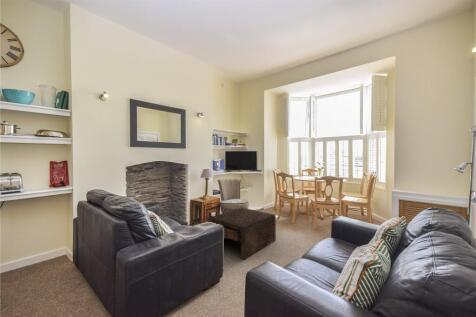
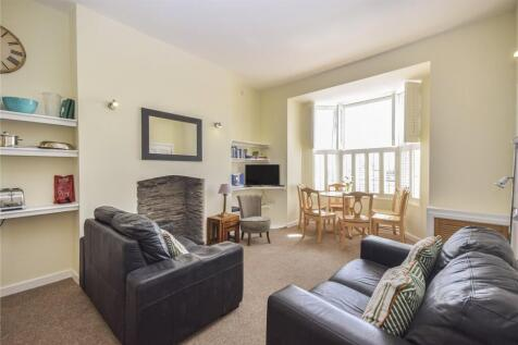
- coffee table (243, 227)
